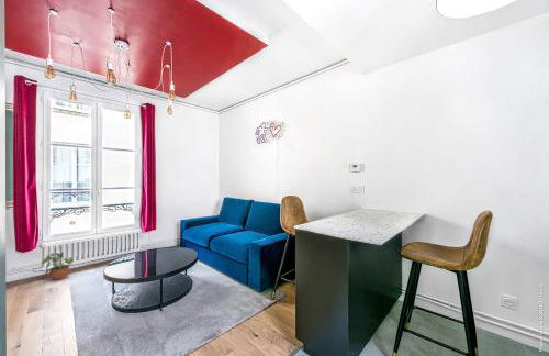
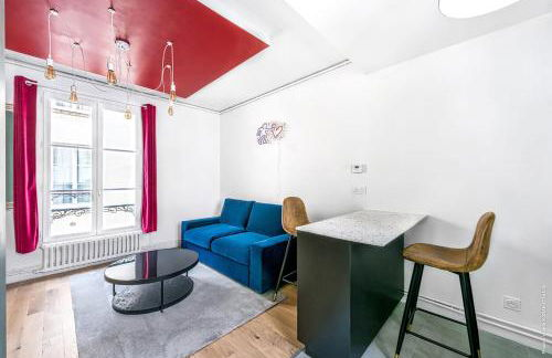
- potted plant (57, 264)
